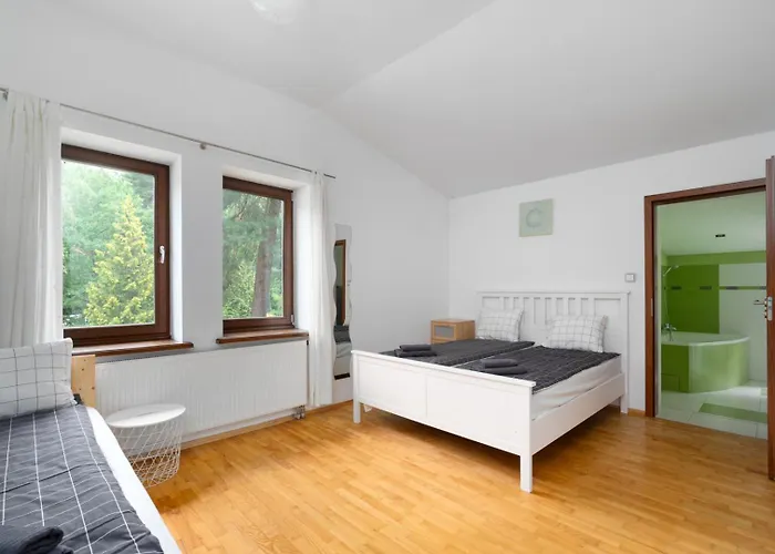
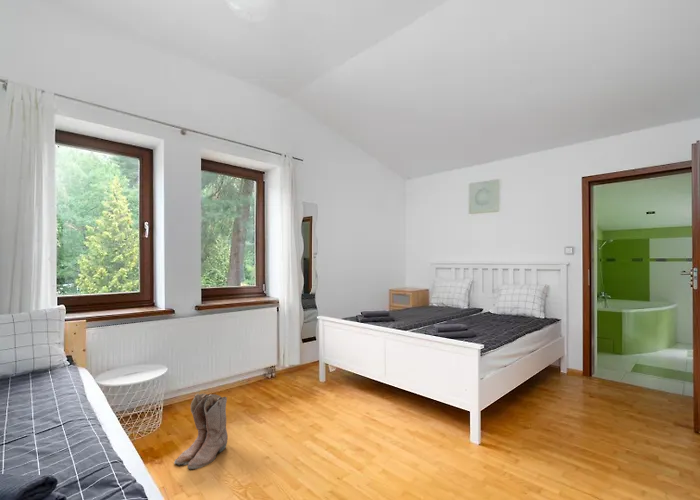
+ boots (202, 426)
